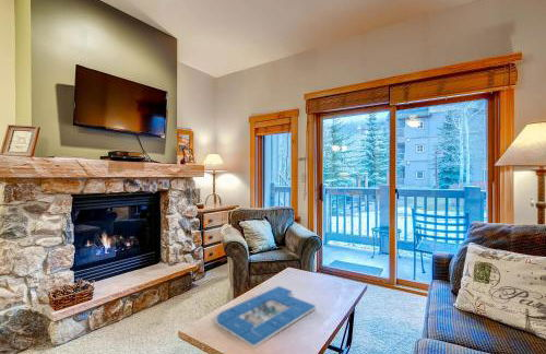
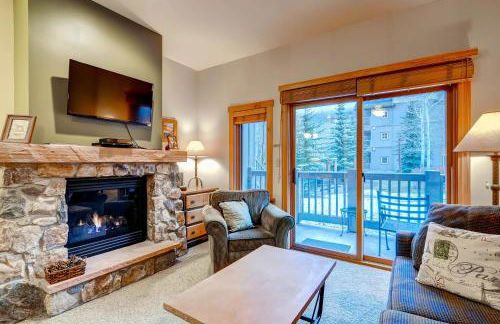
- board game (269, 307)
